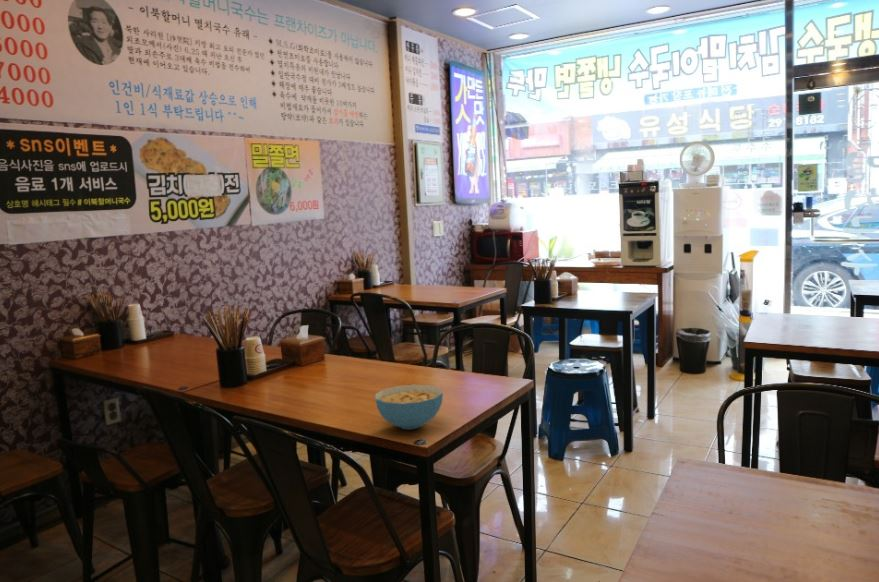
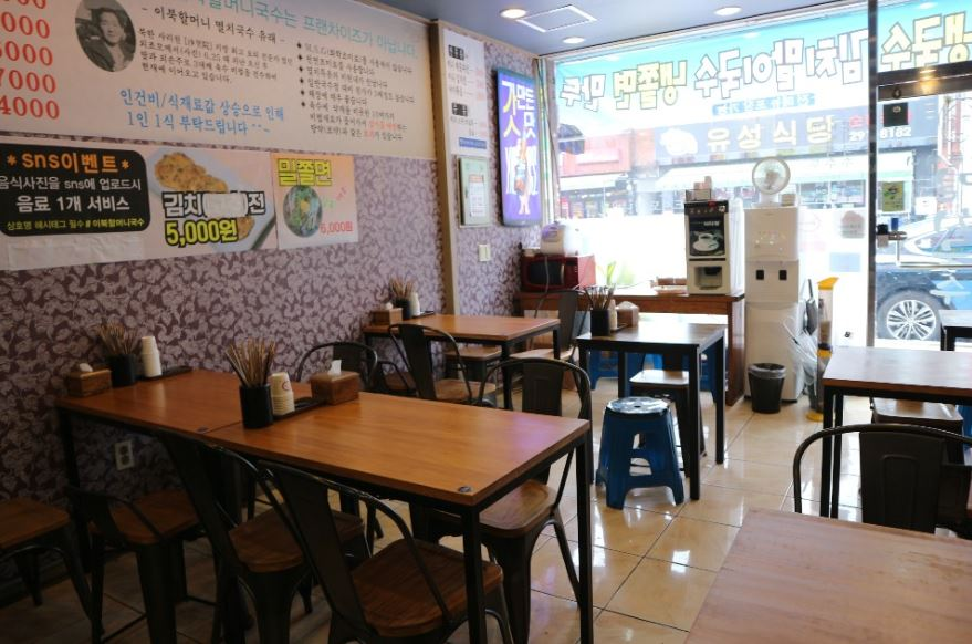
- cereal bowl (409, 409)
